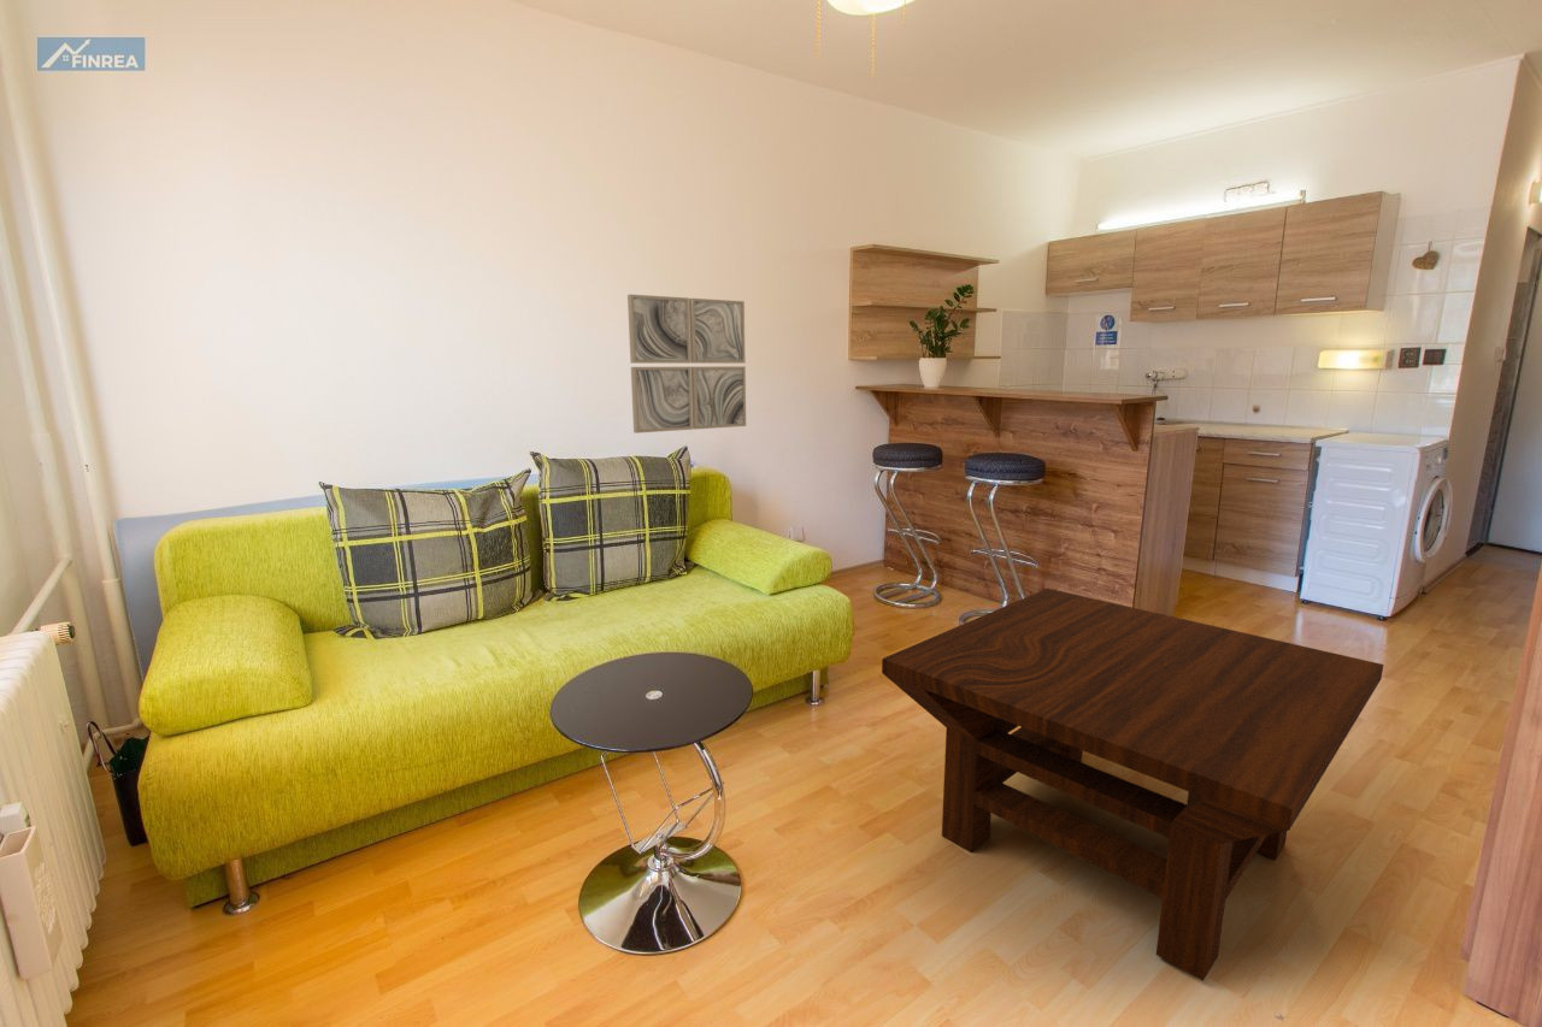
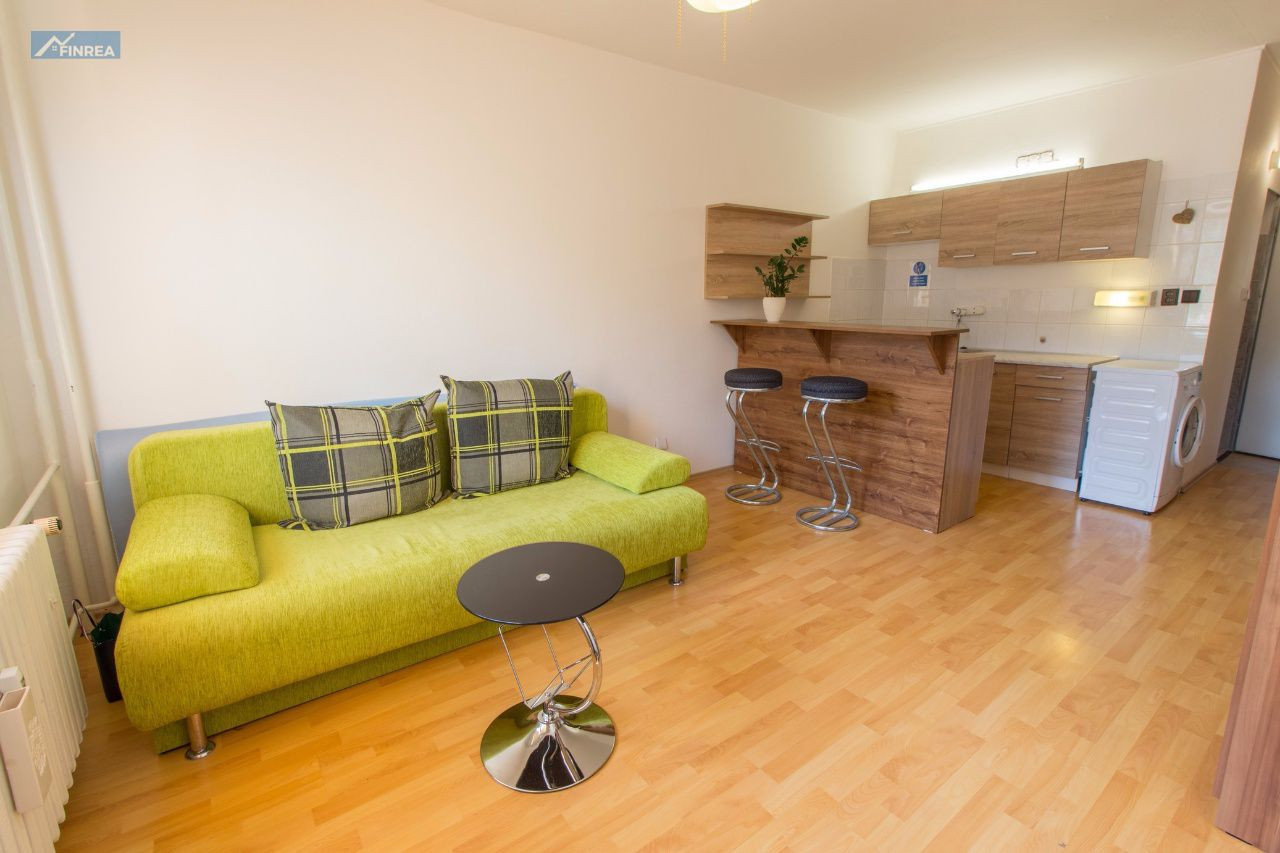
- wall art (690, 362)
- coffee table (1119, 752)
